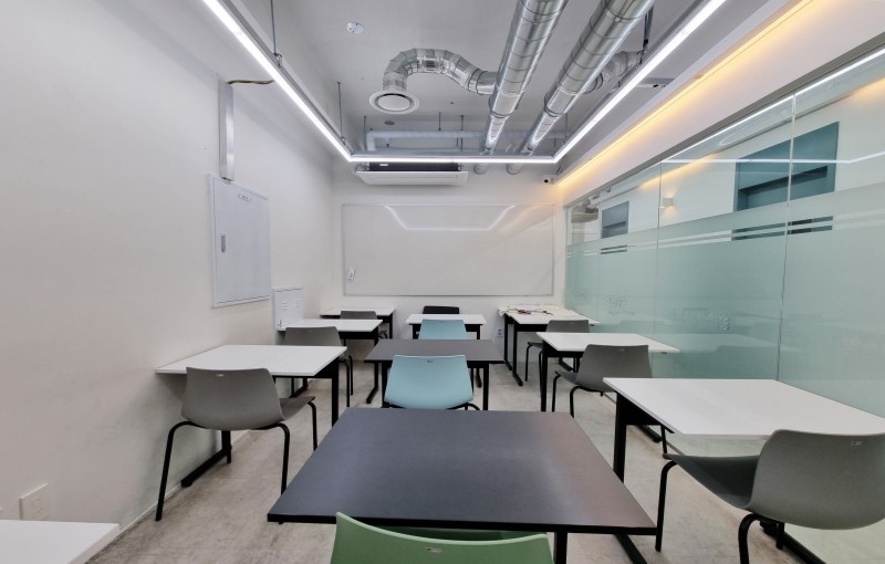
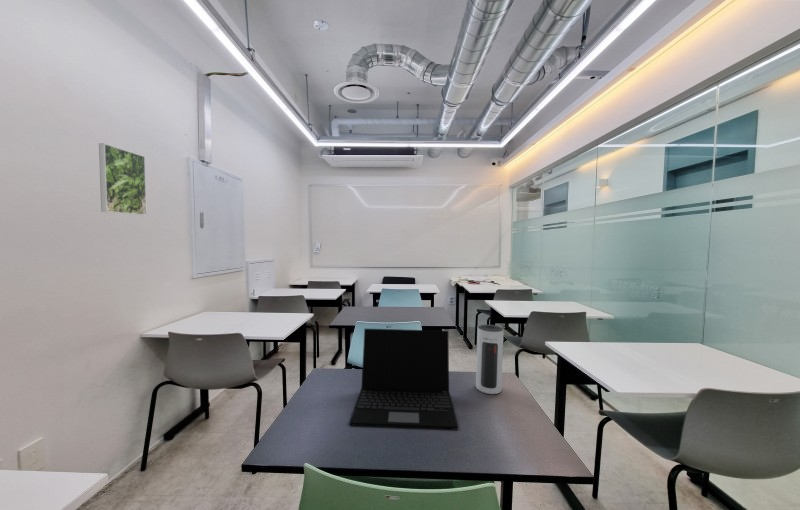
+ speaker (489, 357)
+ laptop (405, 372)
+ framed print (124, 182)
